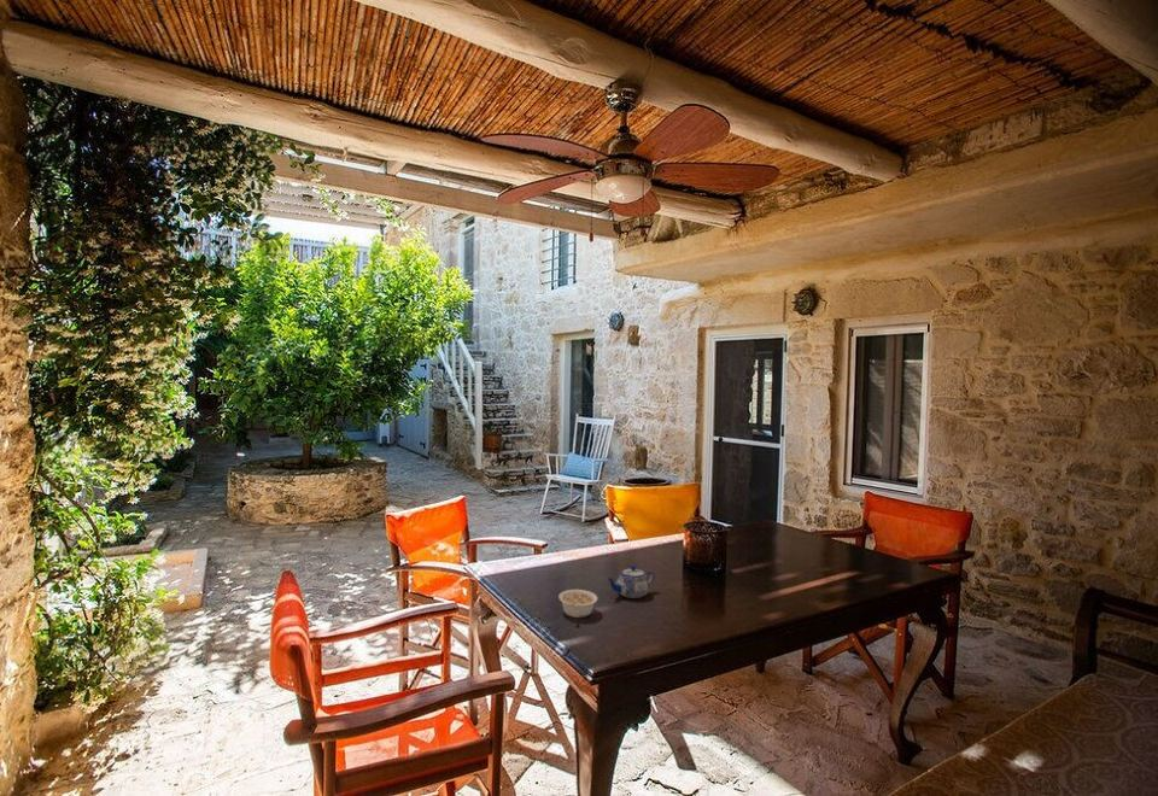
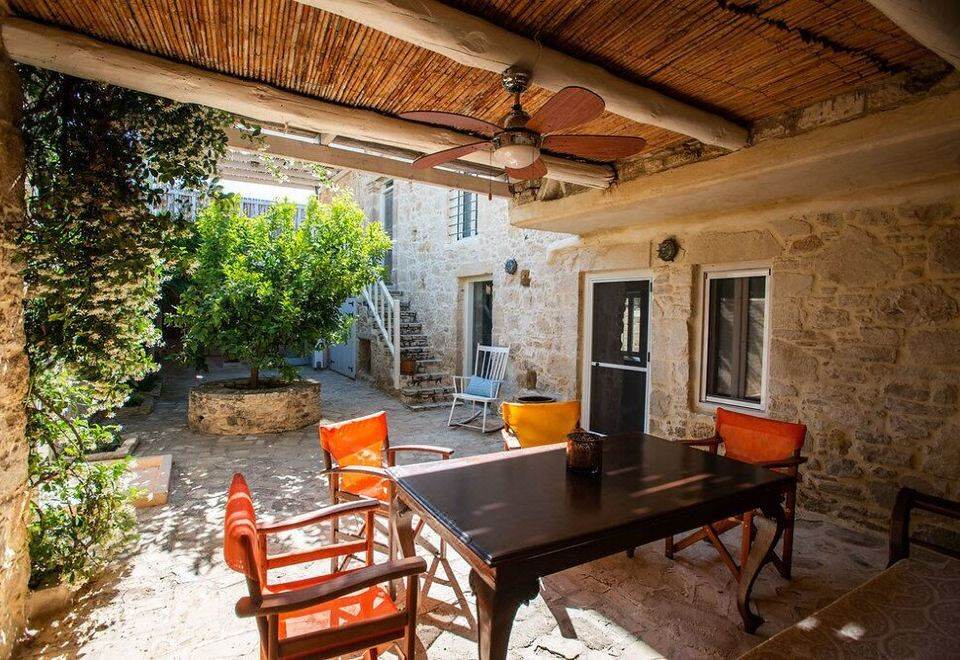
- teapot (630, 580)
- legume (578, 603)
